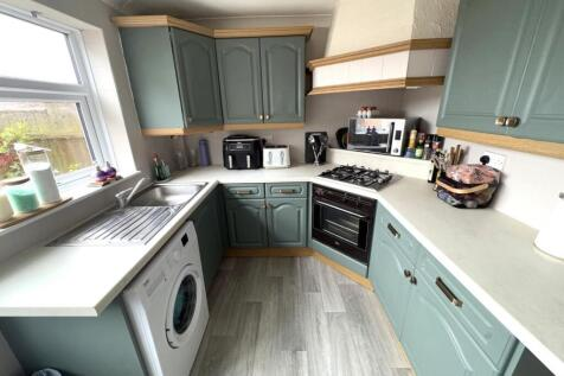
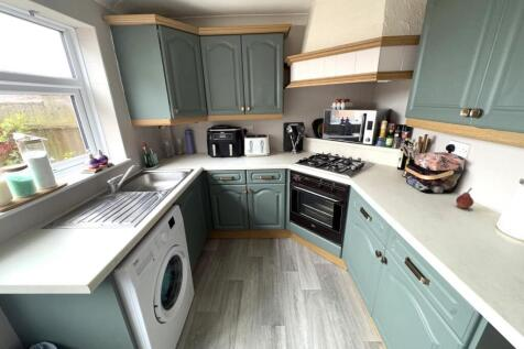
+ fruit (466, 197)
